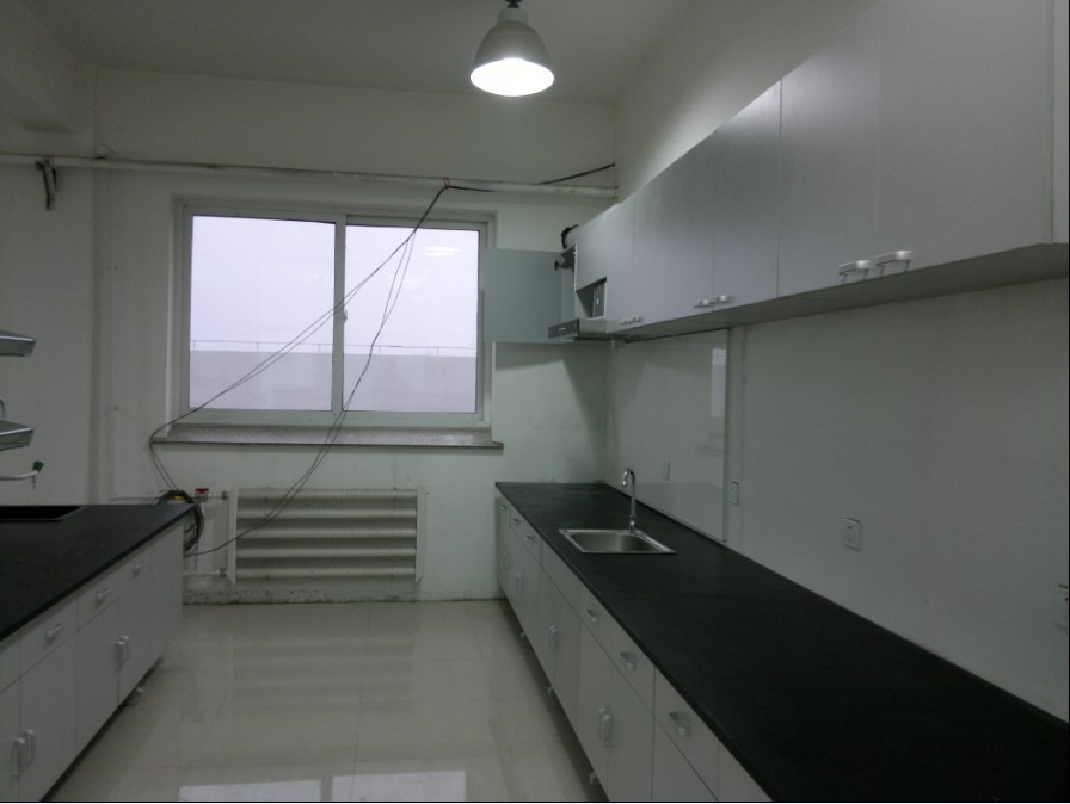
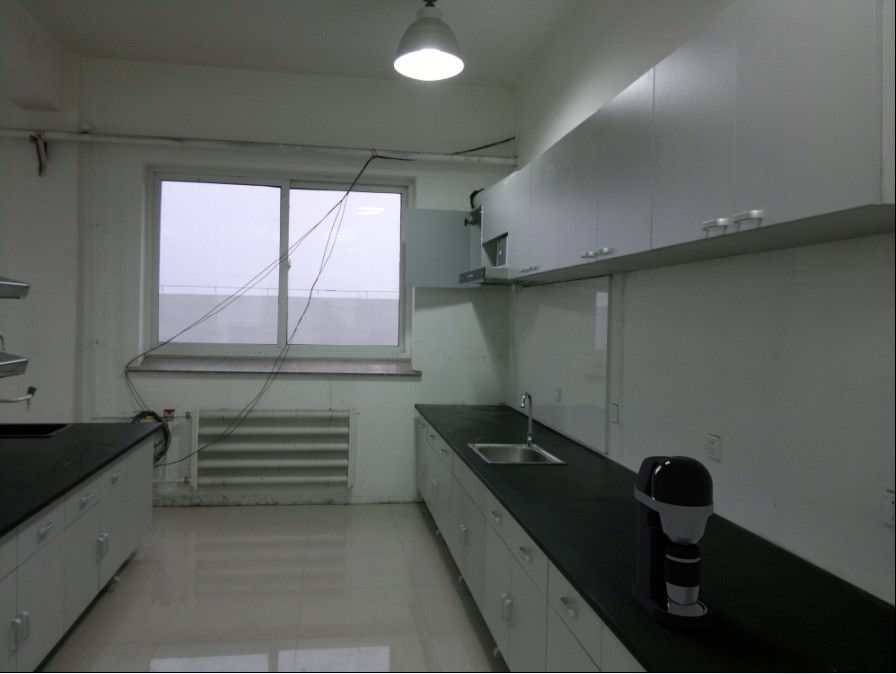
+ coffee maker (671, 529)
